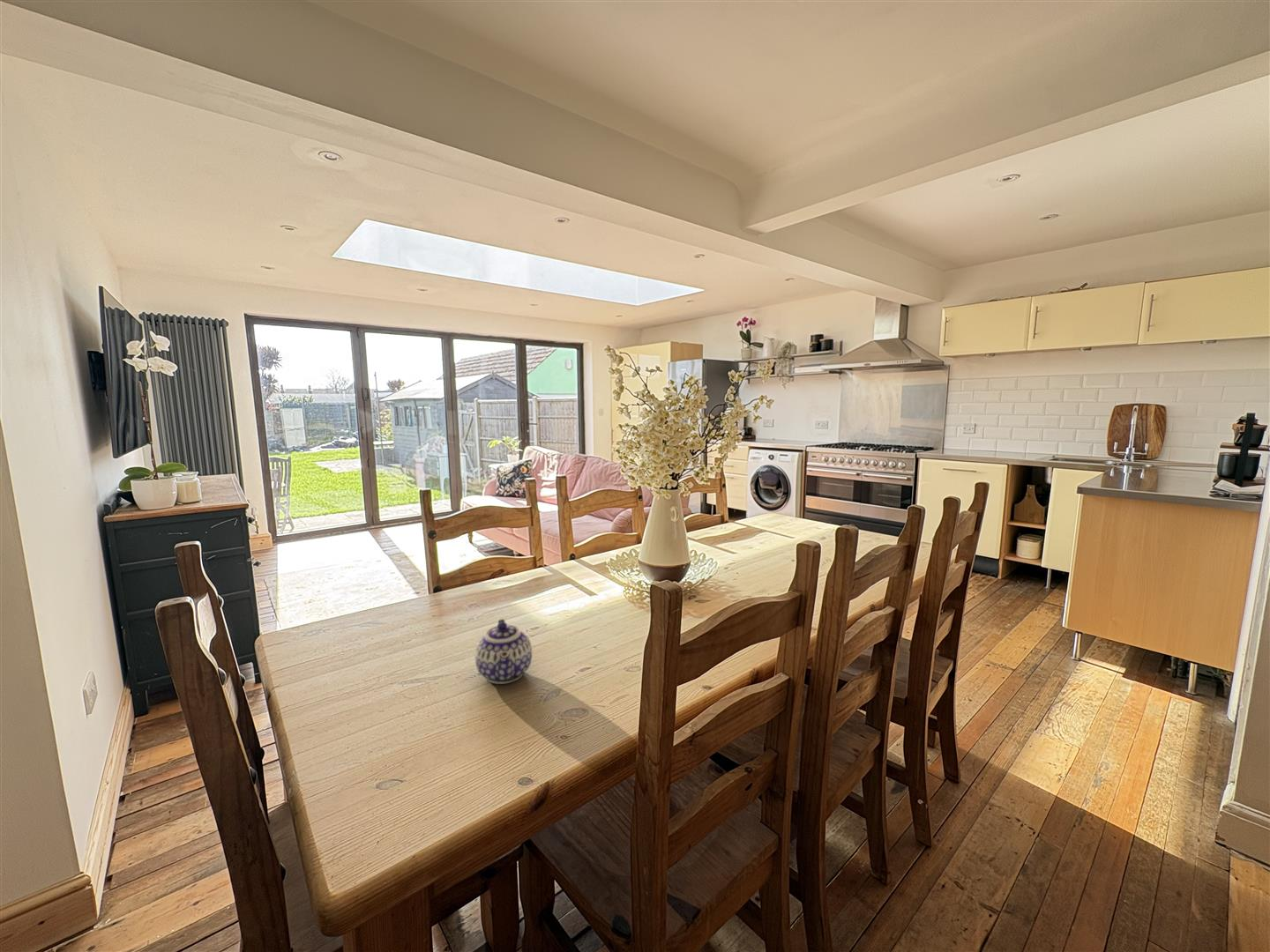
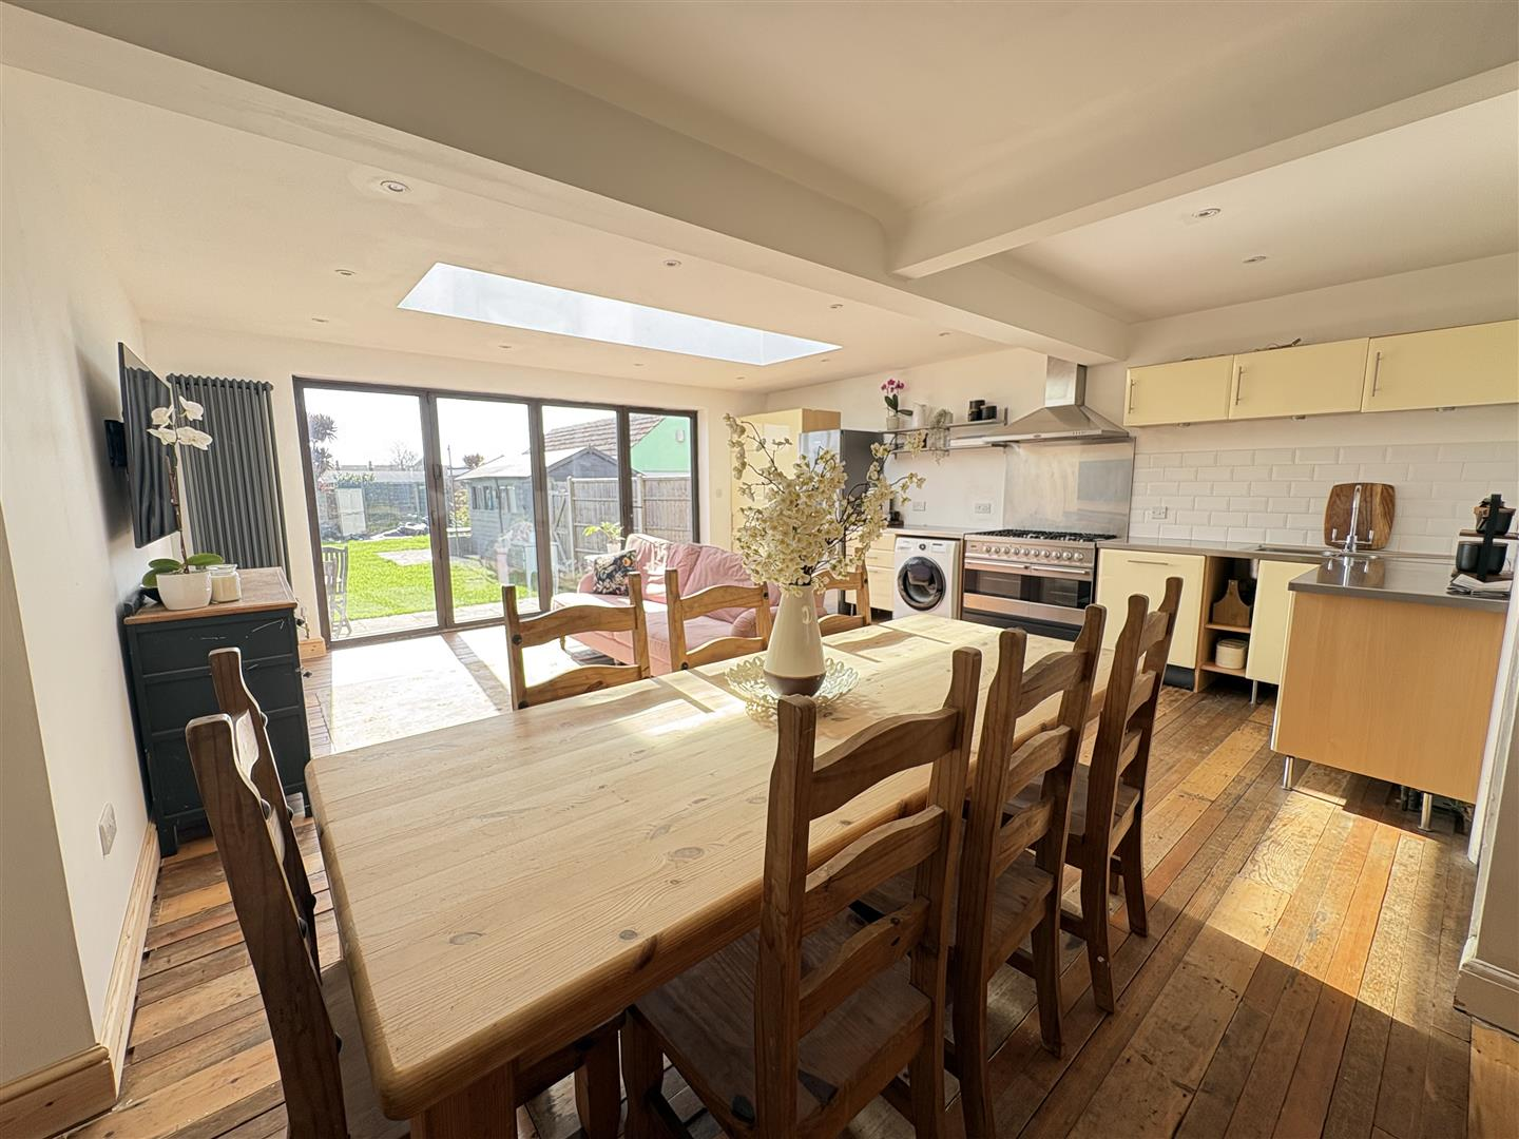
- teapot (504, 649)
